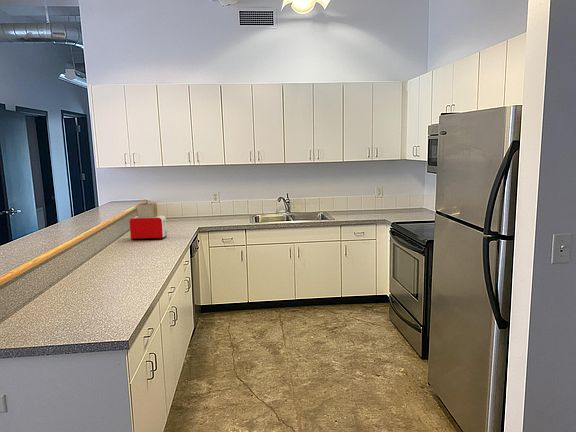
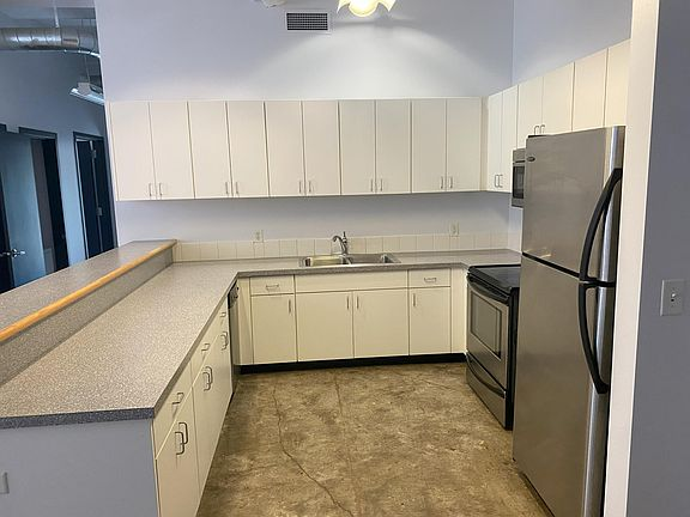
- toaster (149, 220)
